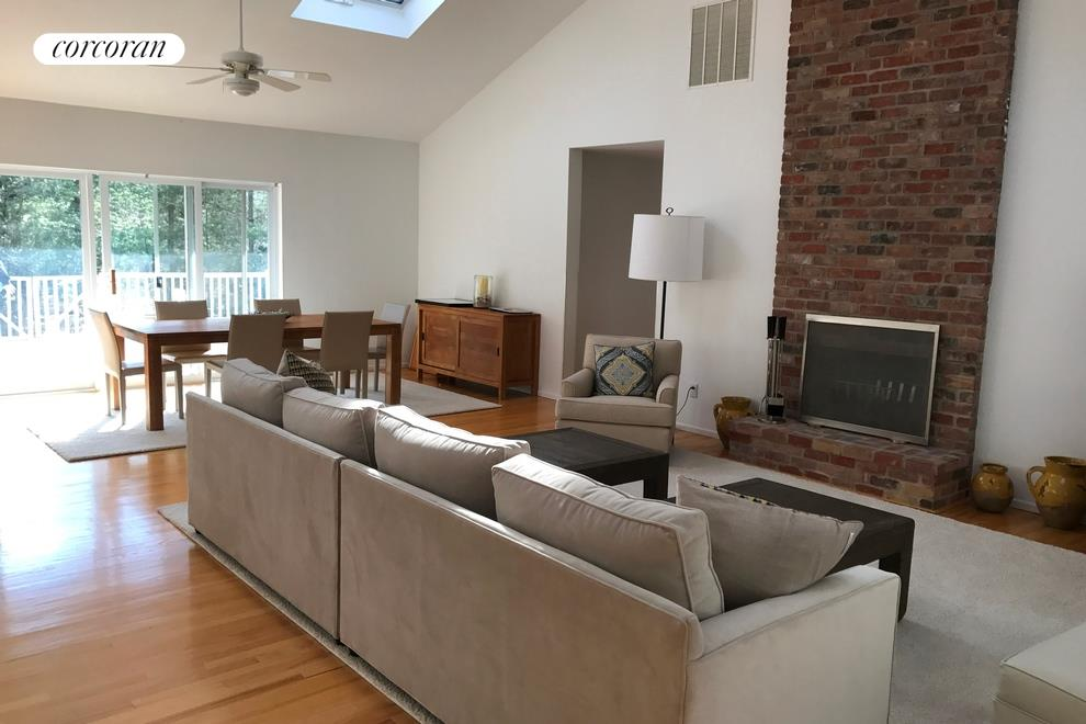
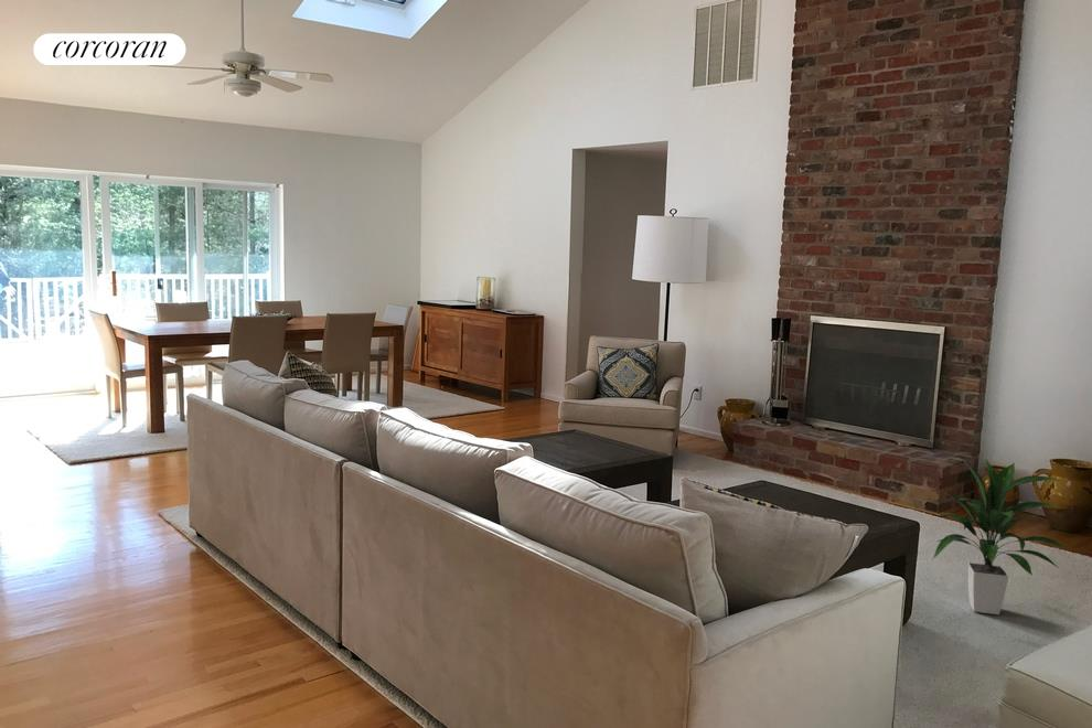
+ indoor plant (993, 533)
